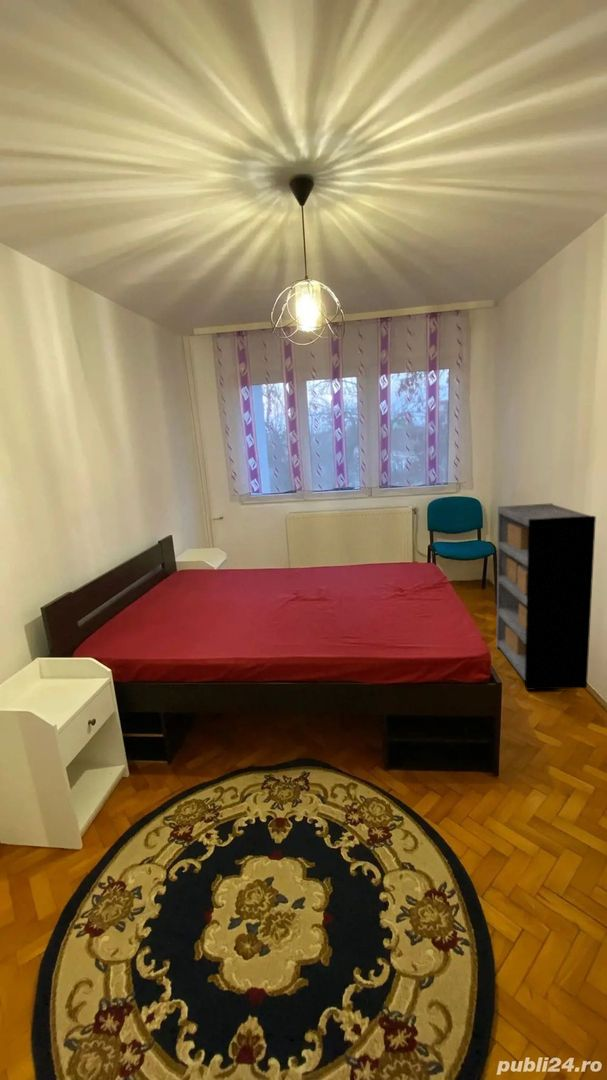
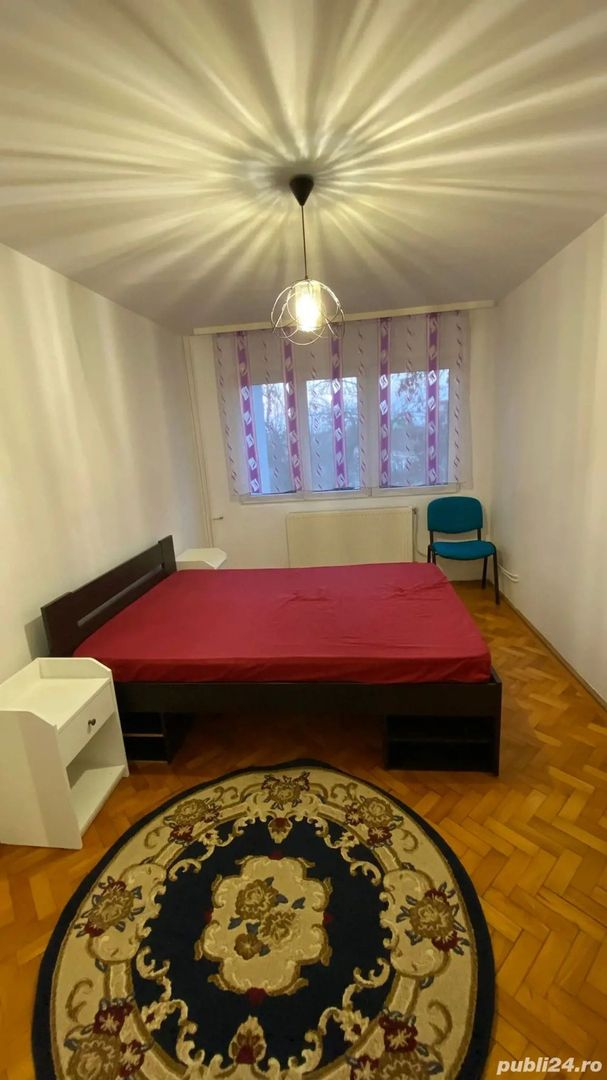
- shelving unit (539, 591)
